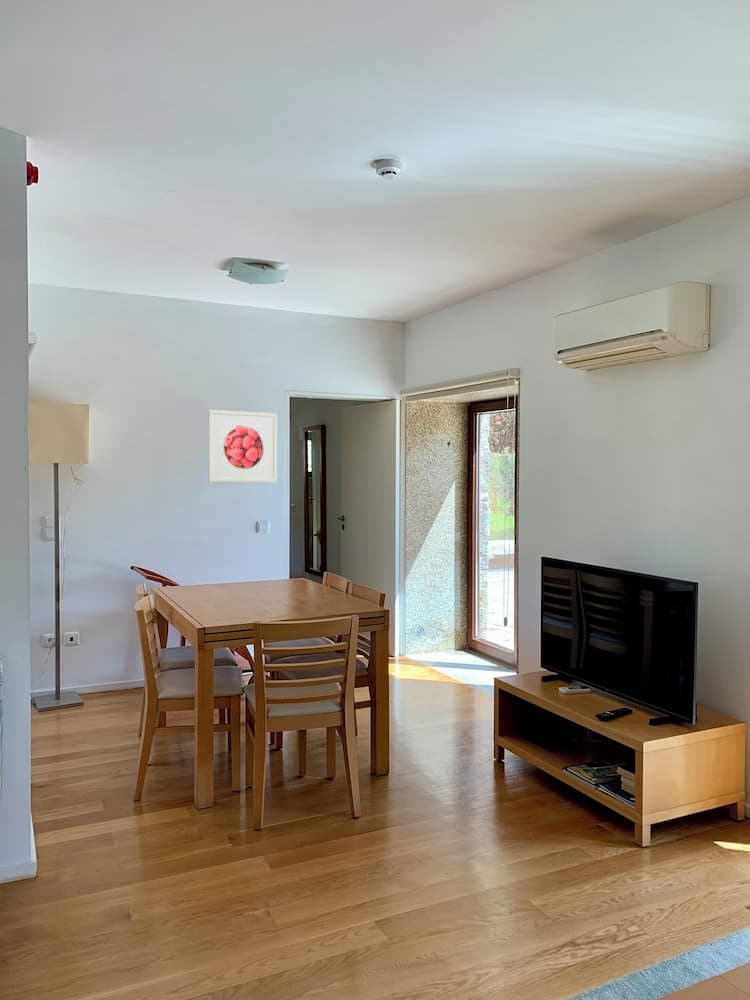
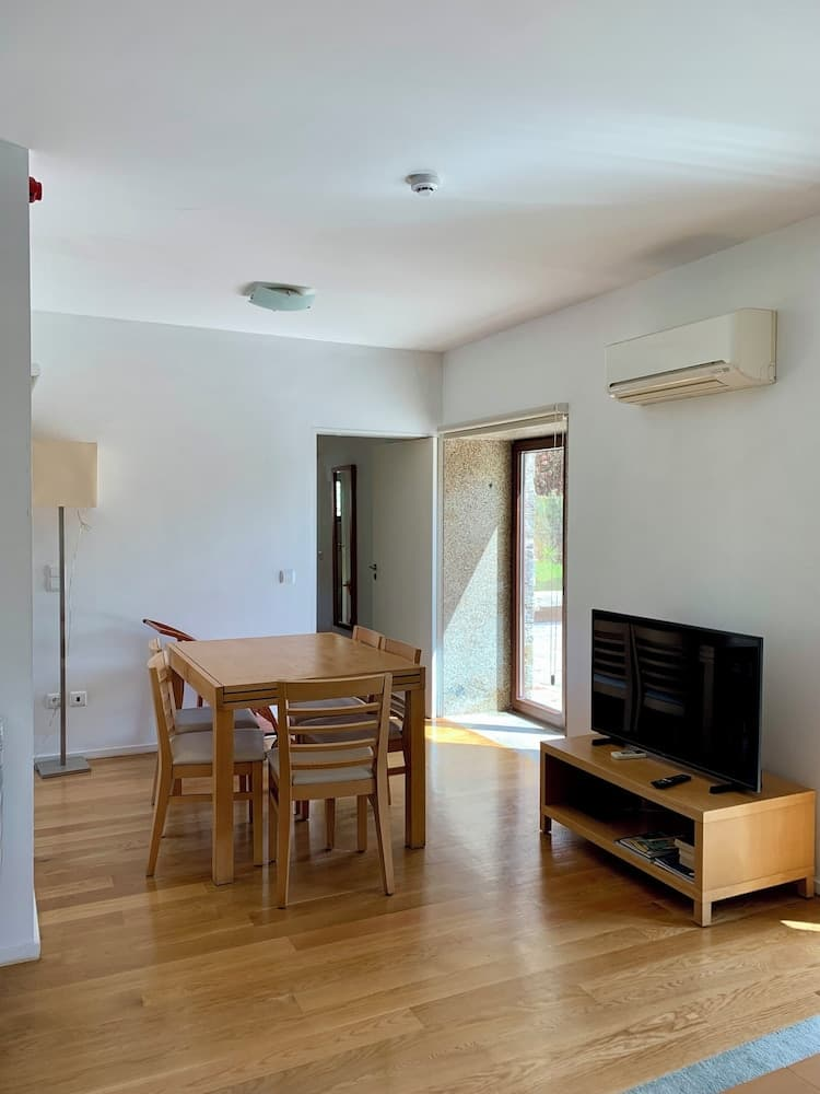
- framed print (243, 447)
